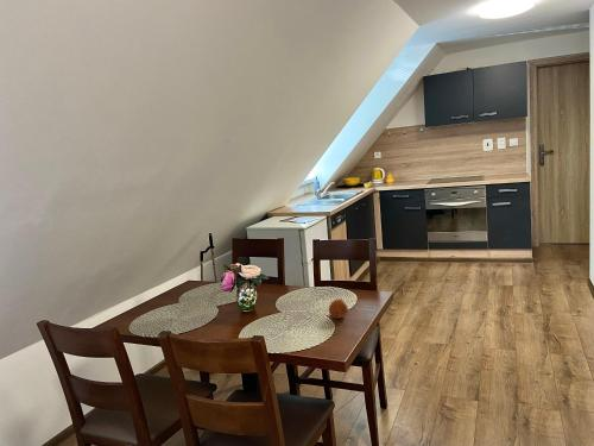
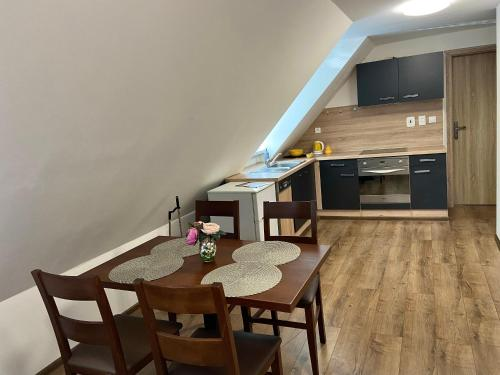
- fruit (337, 308)
